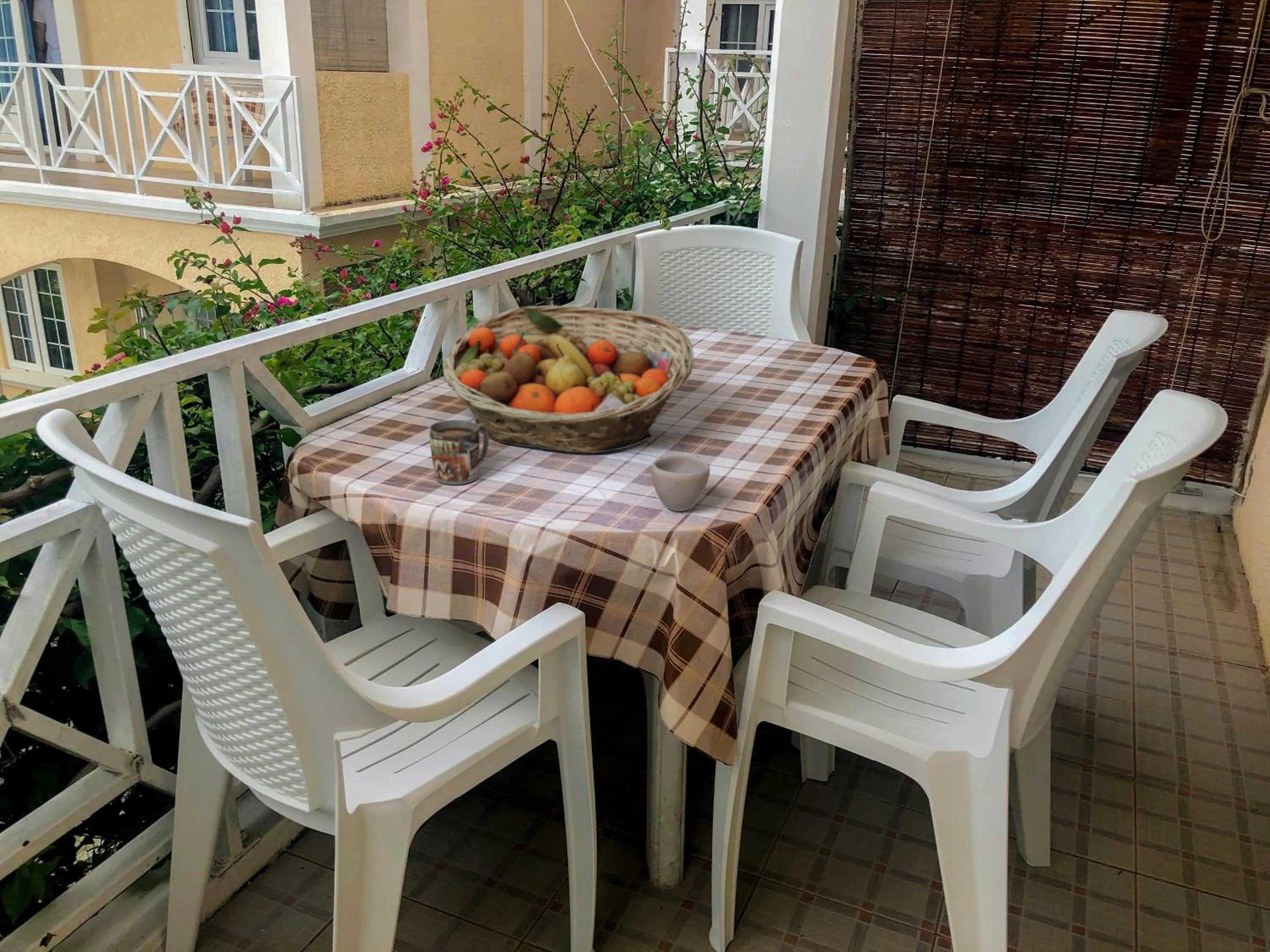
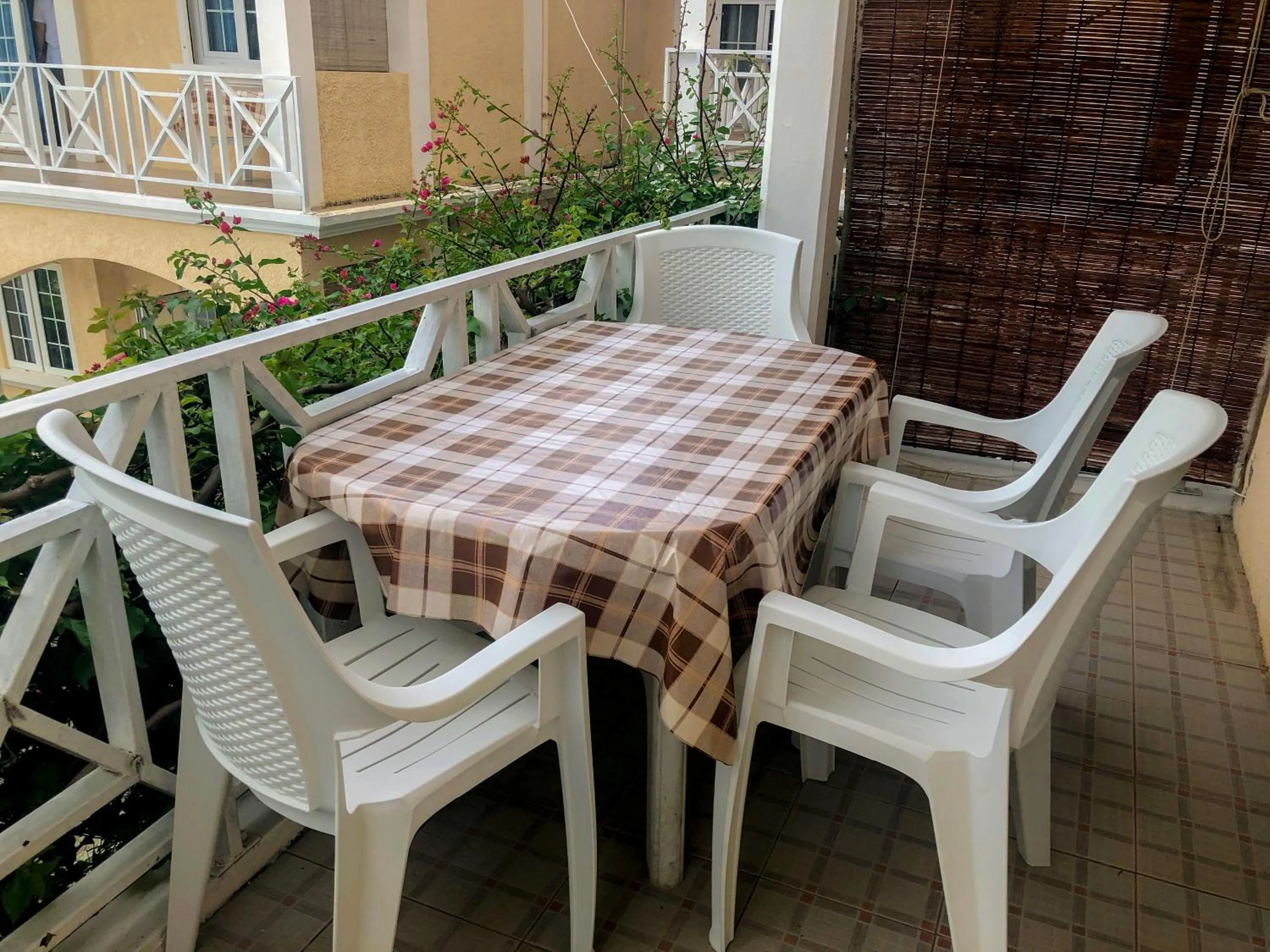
- cup (682, 482)
- fruit basket (567, 376)
- mug (463, 450)
